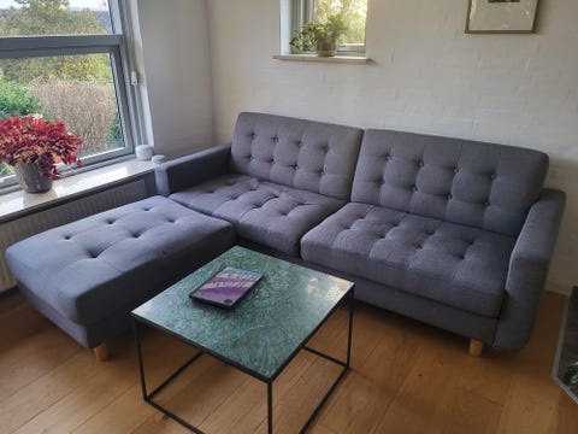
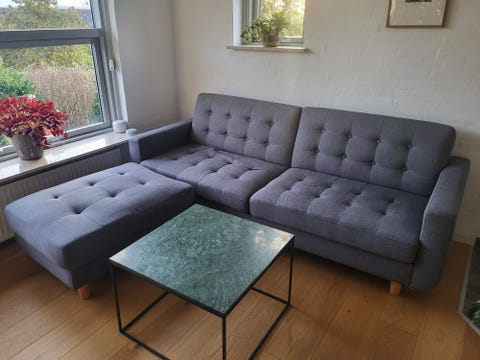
- video game case (228, 285)
